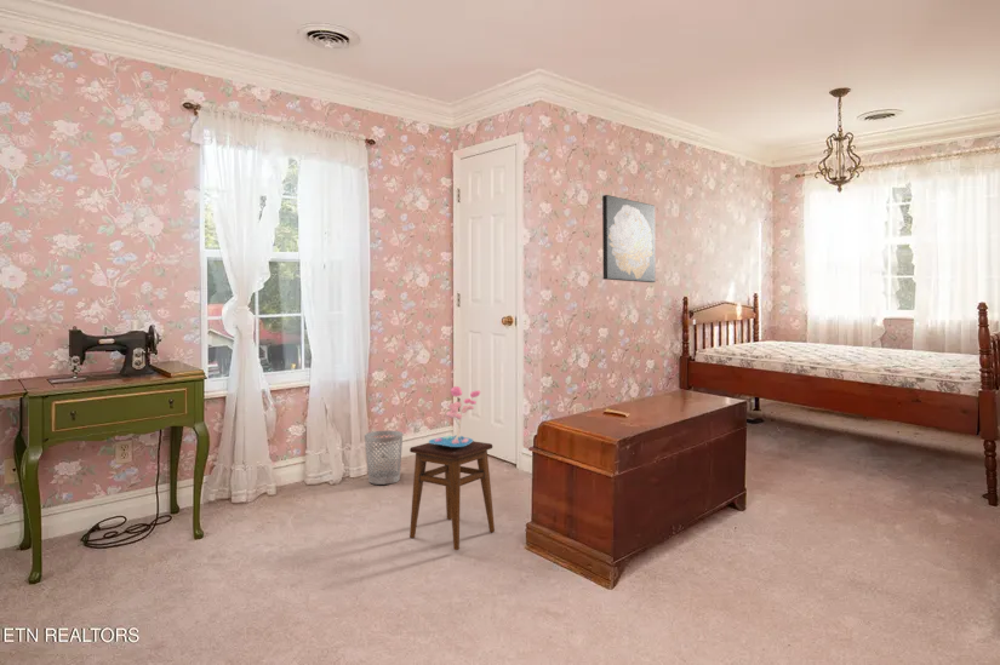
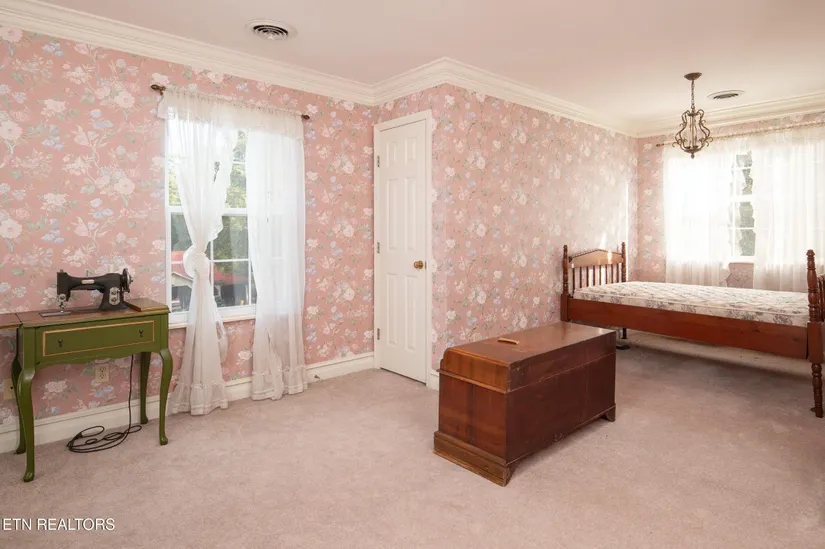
- wastebasket (384, 457)
- stool (452, 489)
- decorative tree (452, 415)
- wall art (629, 240)
